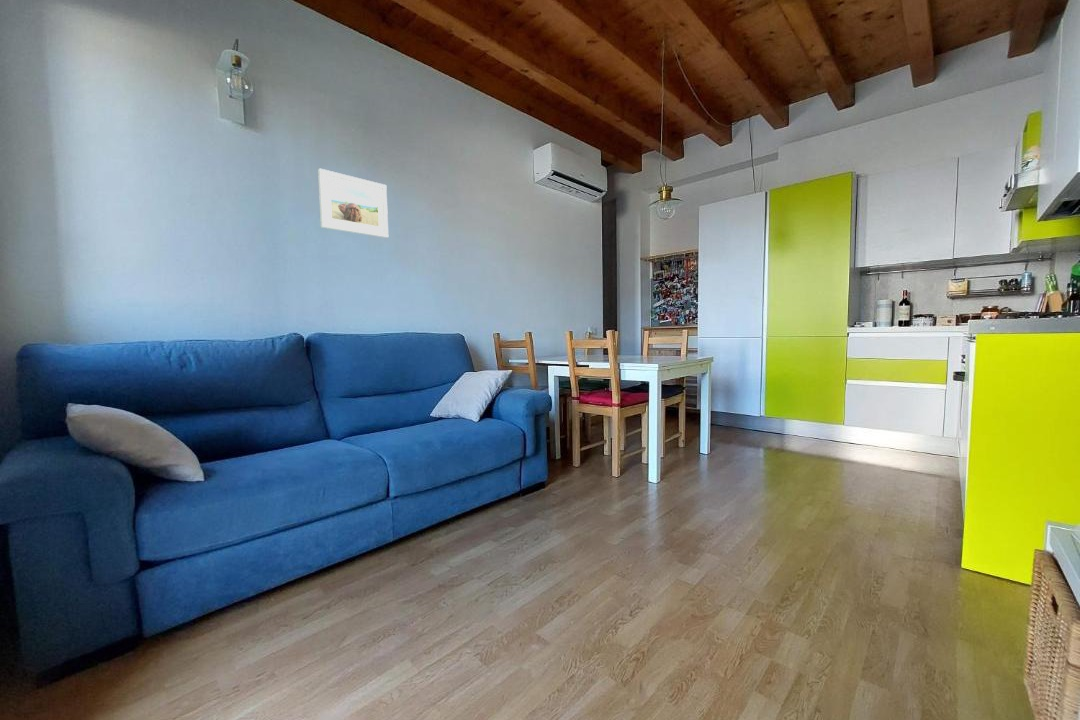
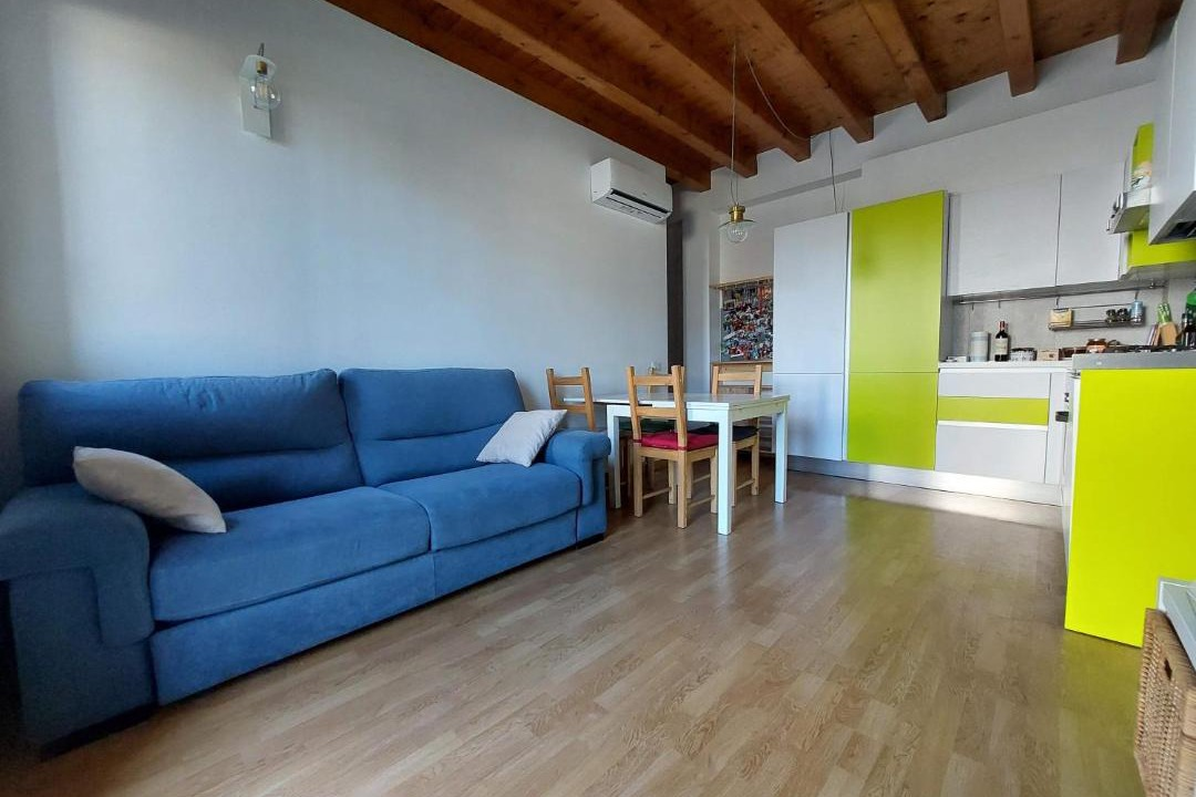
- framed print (355, 205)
